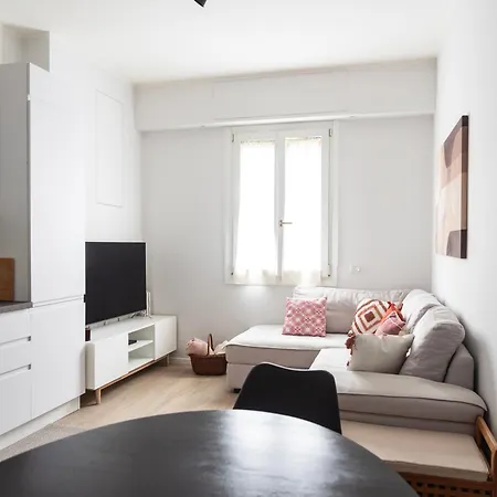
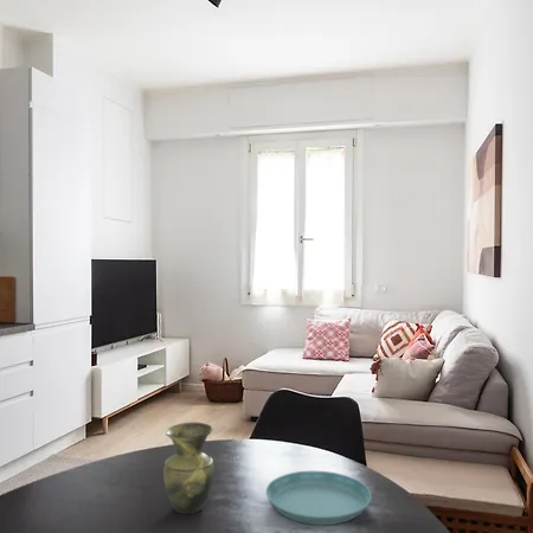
+ saucer (317, 497)
+ vase (188, 468)
